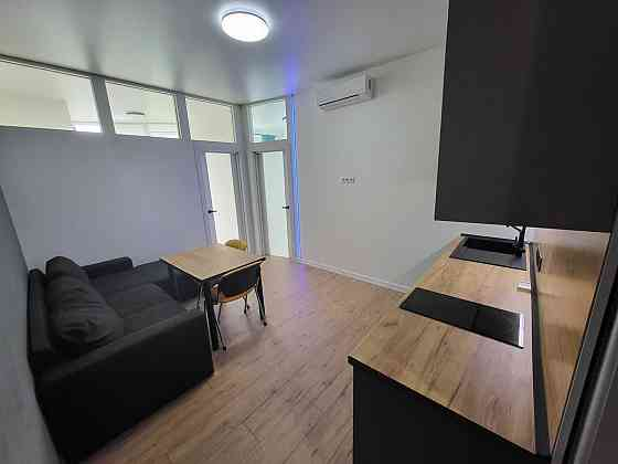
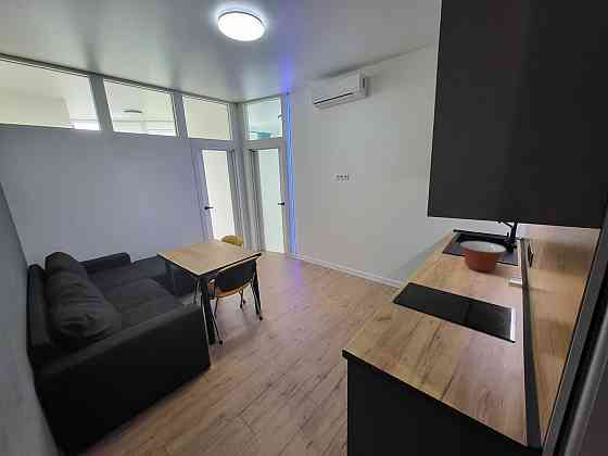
+ mixing bowl (480, 257)
